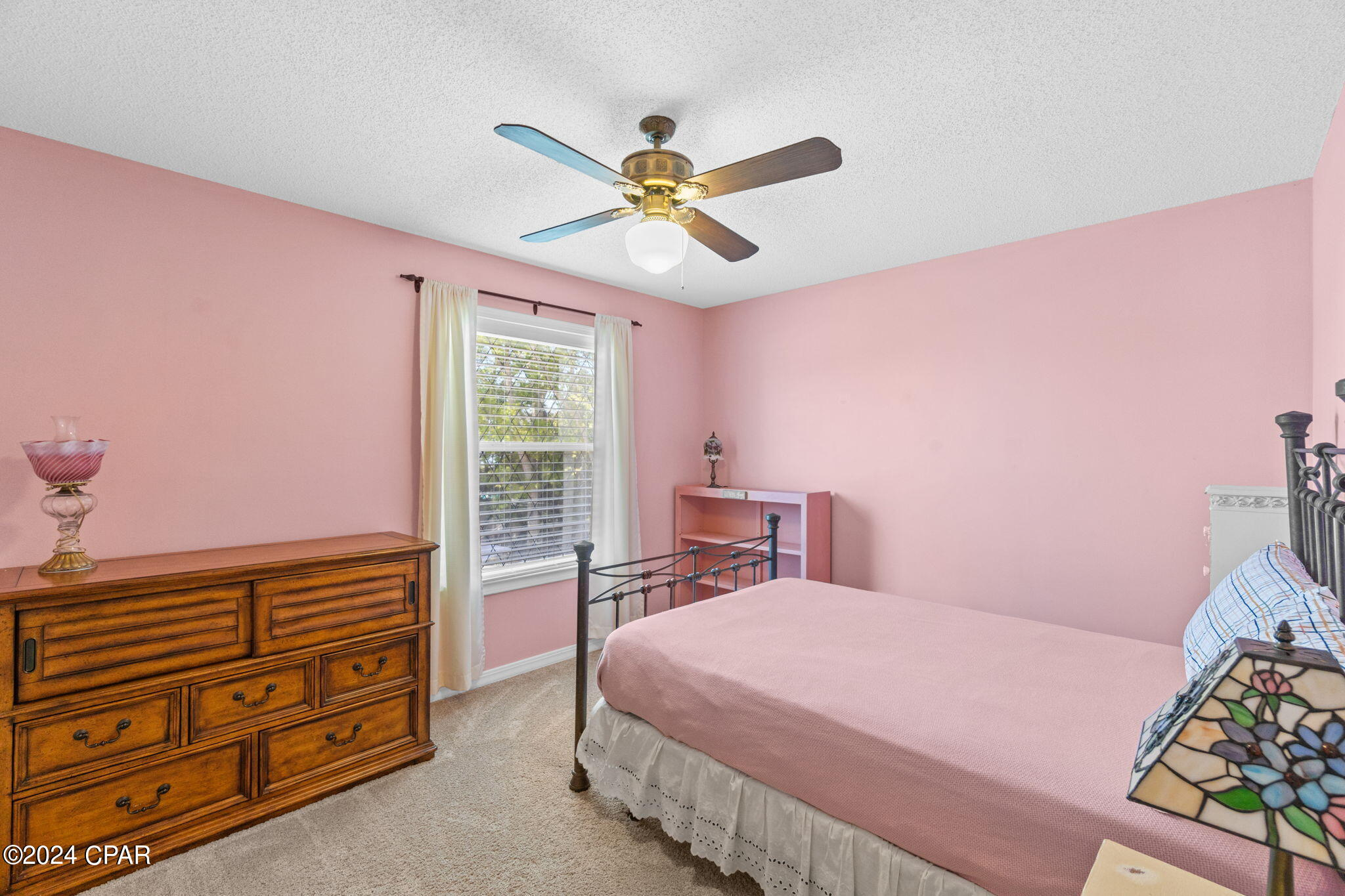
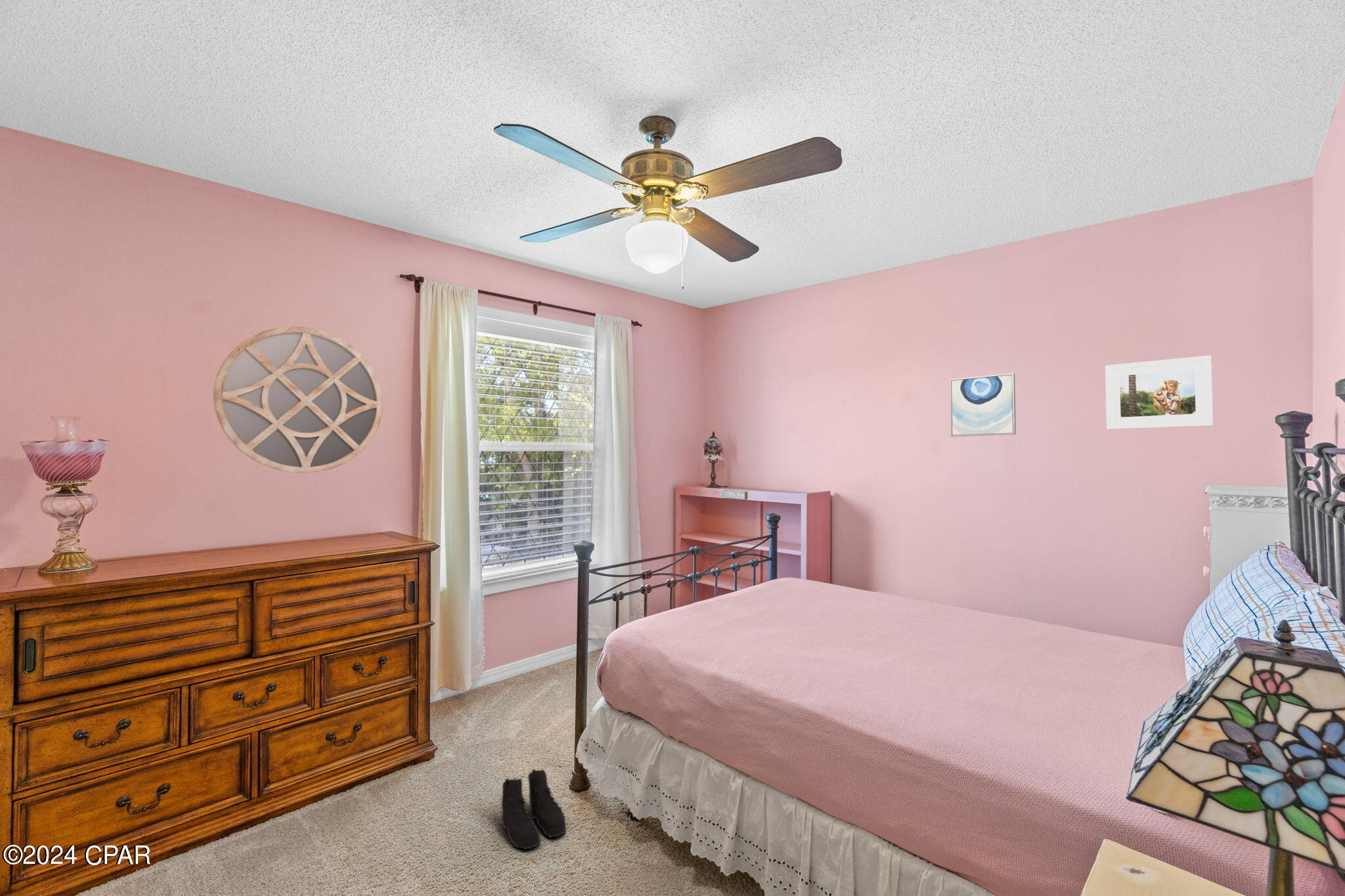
+ home mirror (305, 400)
+ boots (533, 803)
+ wall art (981, 406)
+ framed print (1157, 394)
